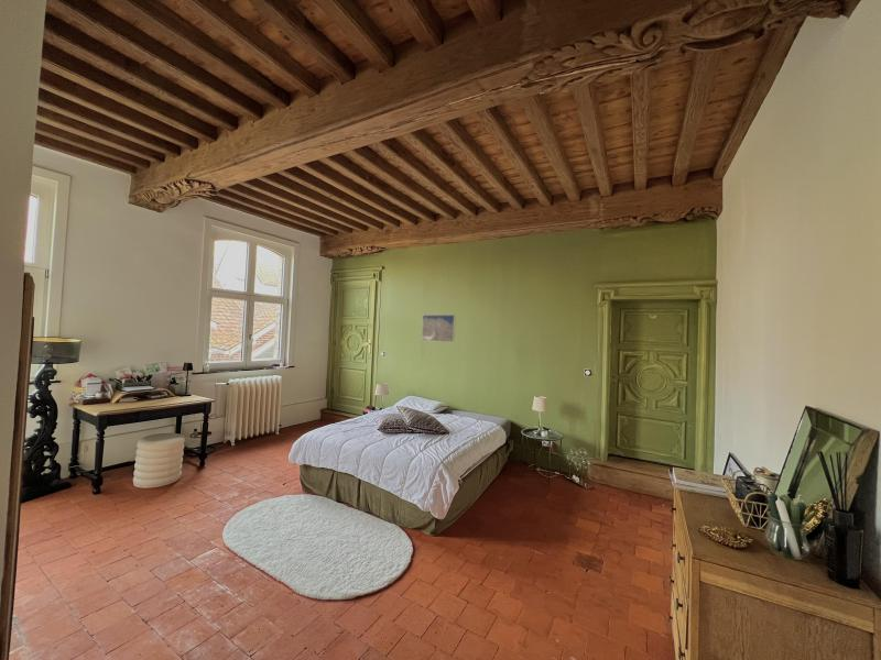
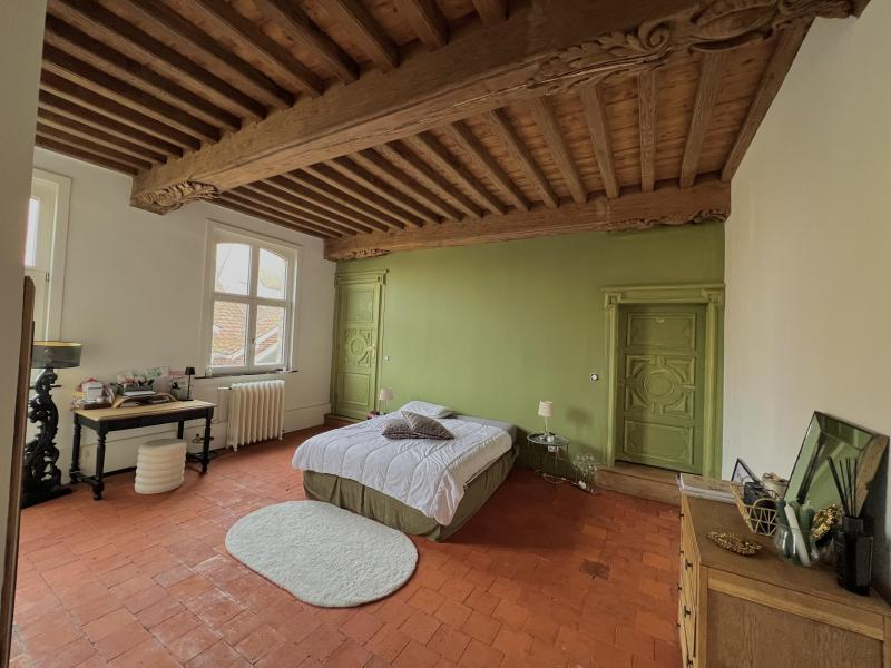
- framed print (437, 328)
